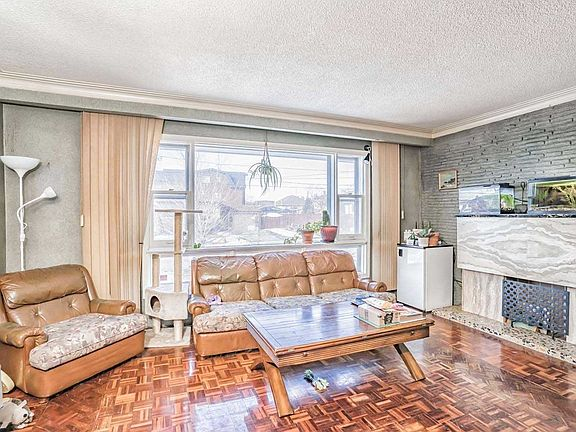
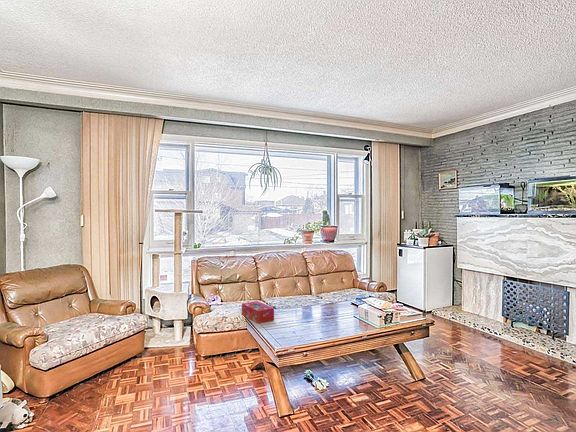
+ tissue box (257, 311)
